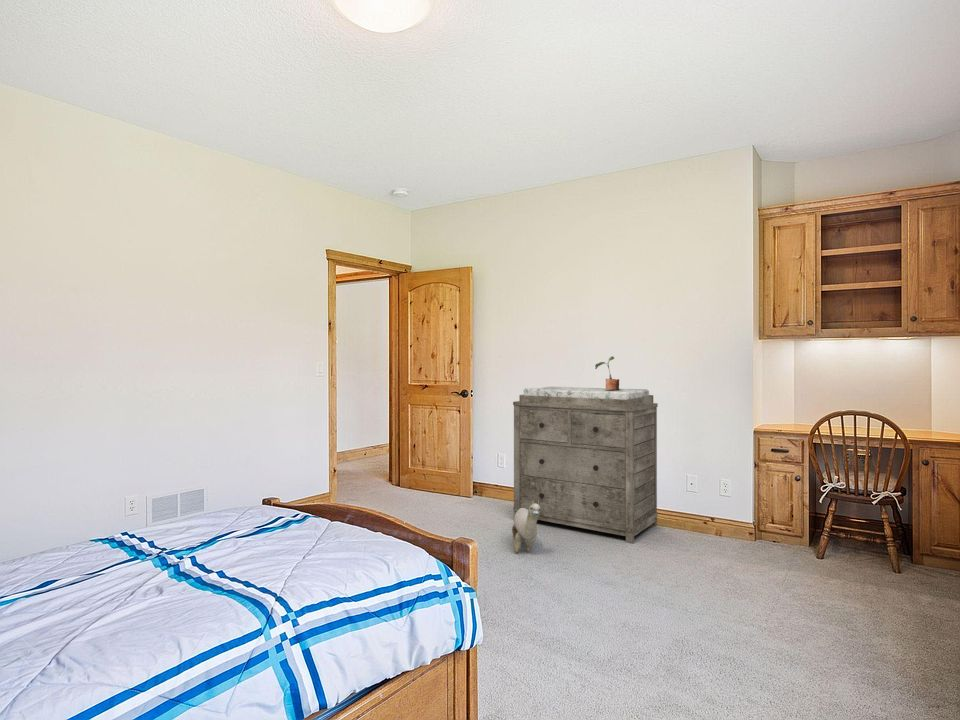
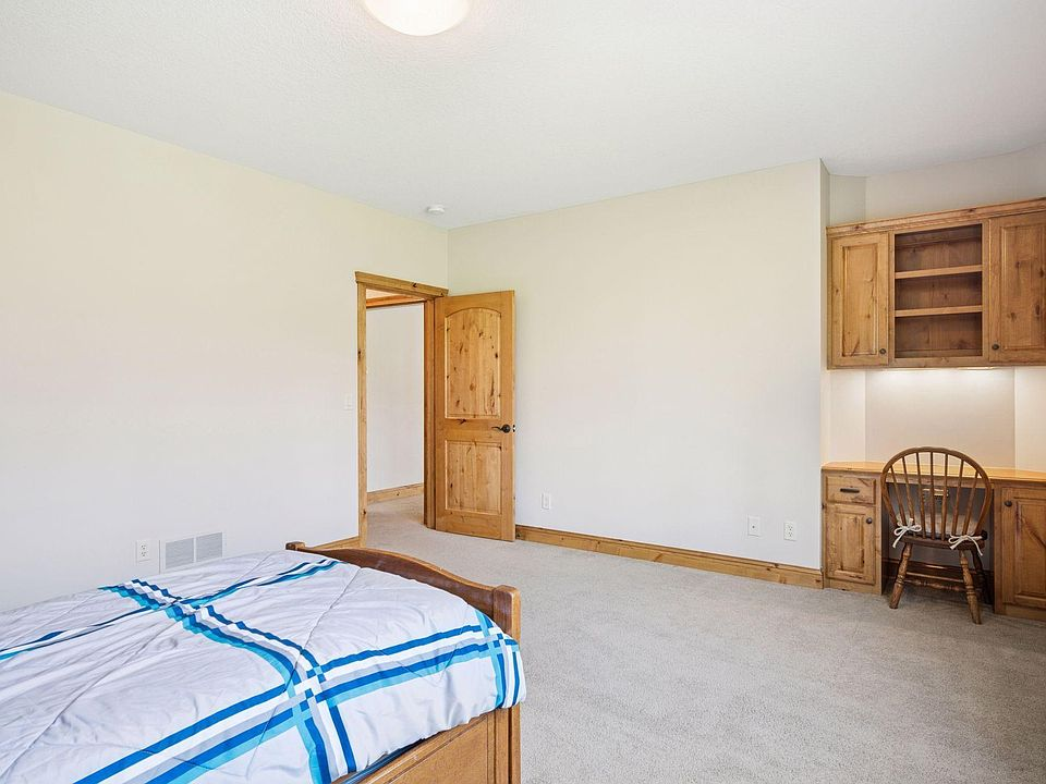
- potted plant (609, 372)
- dresser (583, 456)
- plush toy (525, 523)
